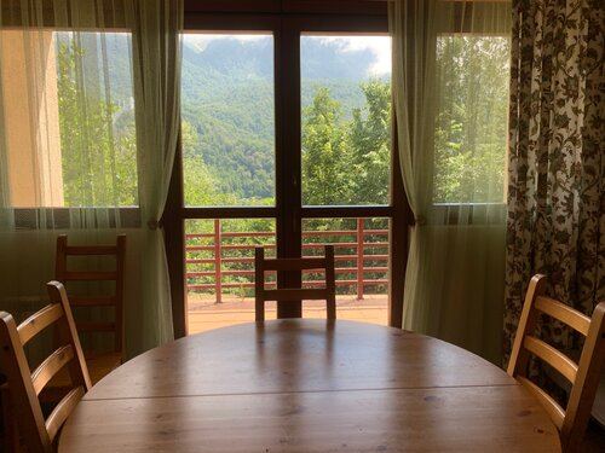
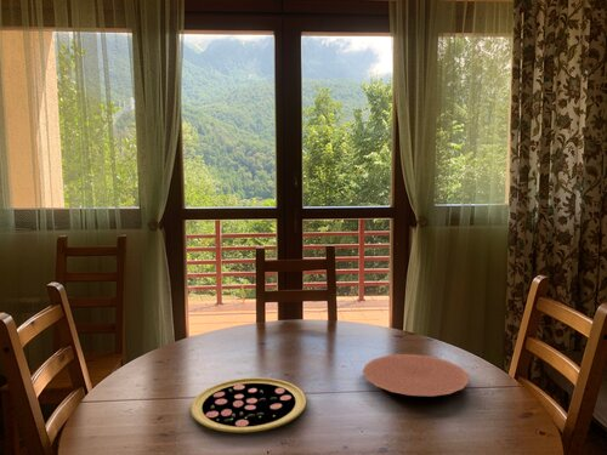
+ pizza (249, 403)
+ plate (414, 376)
